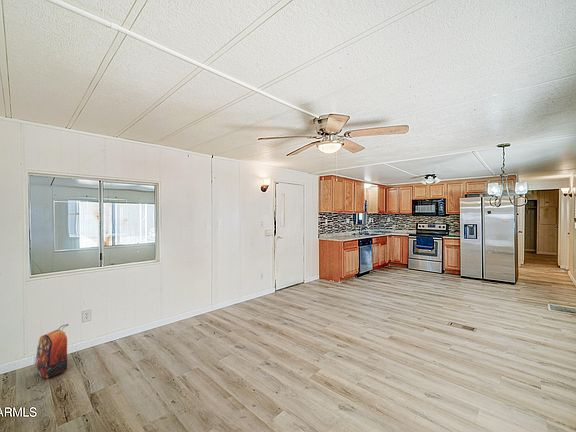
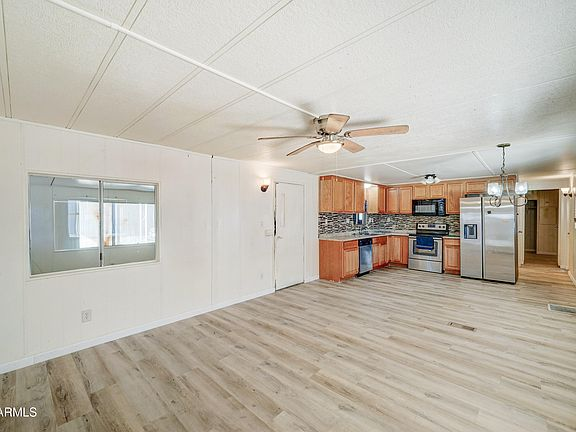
- backpack (53, 350)
